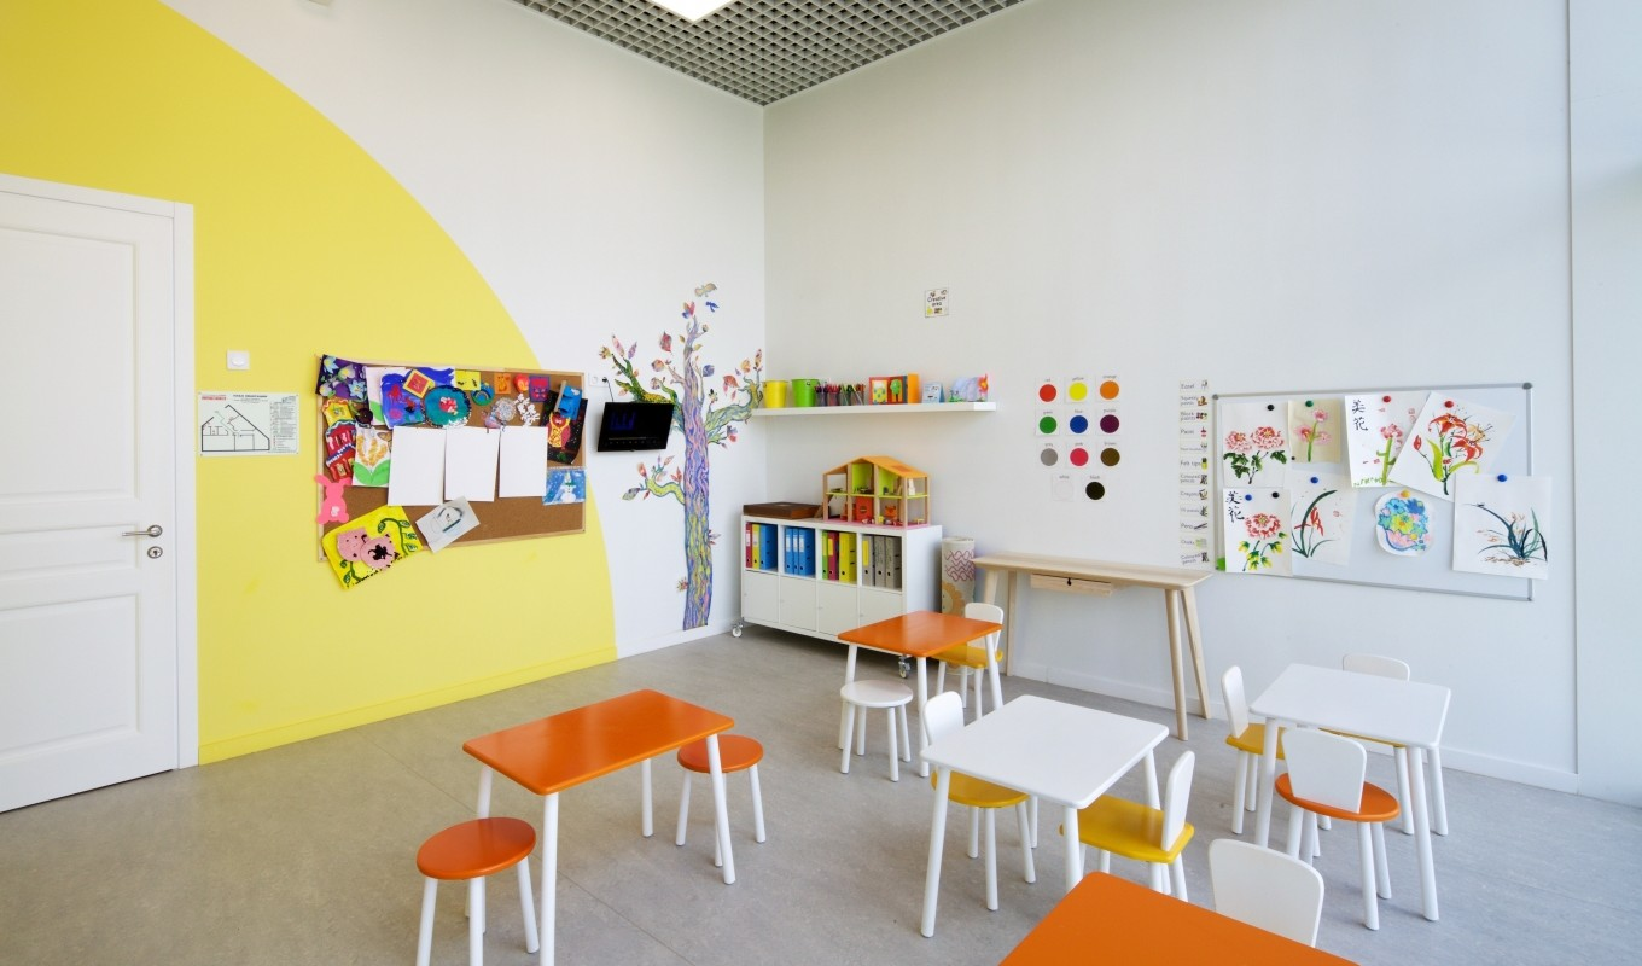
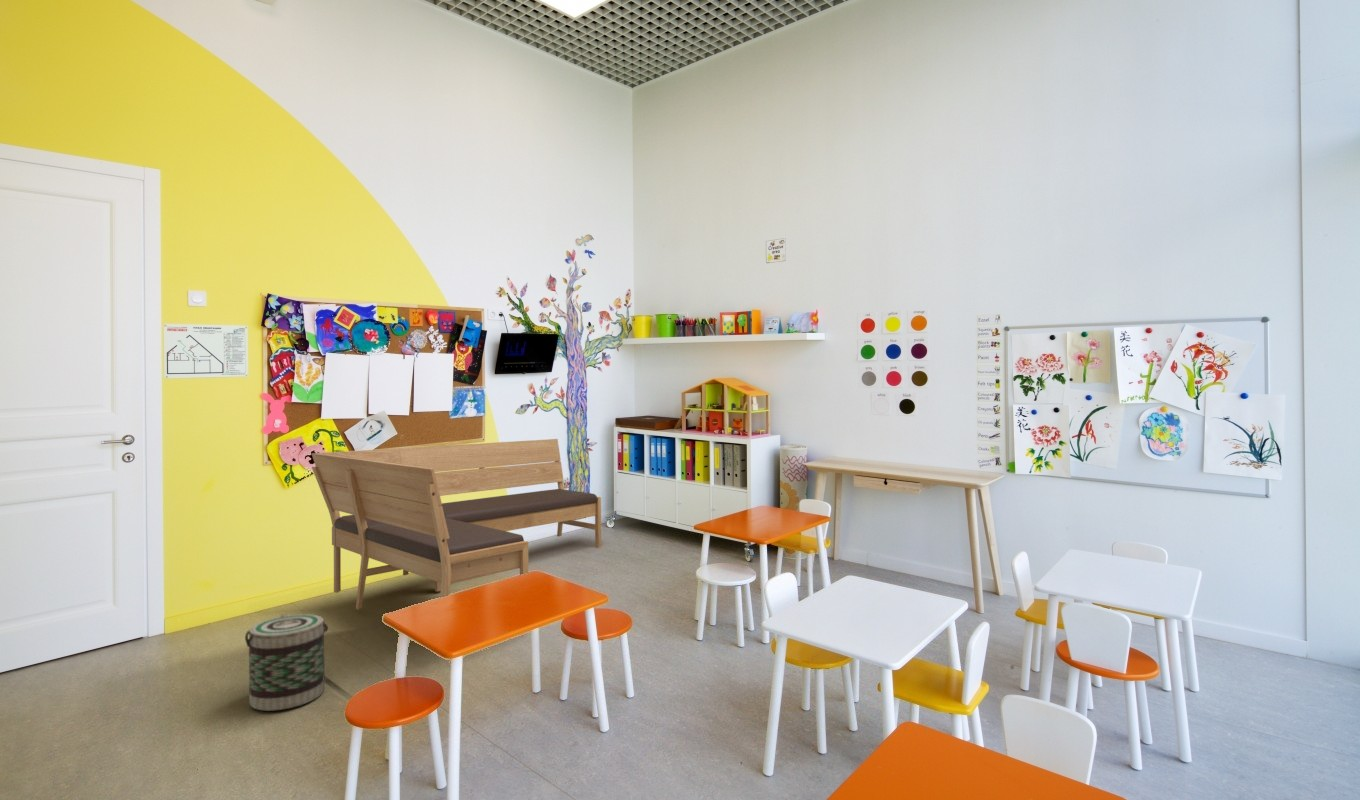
+ bench (509, 515)
+ basket (287, 657)
